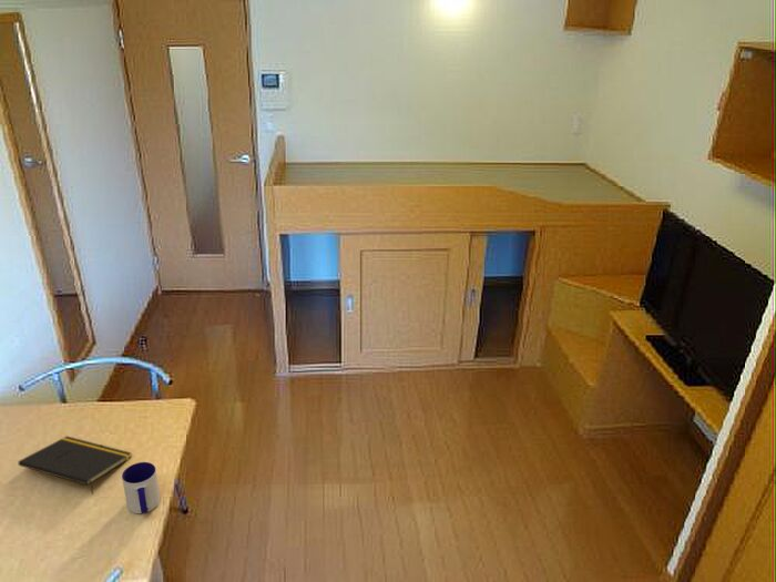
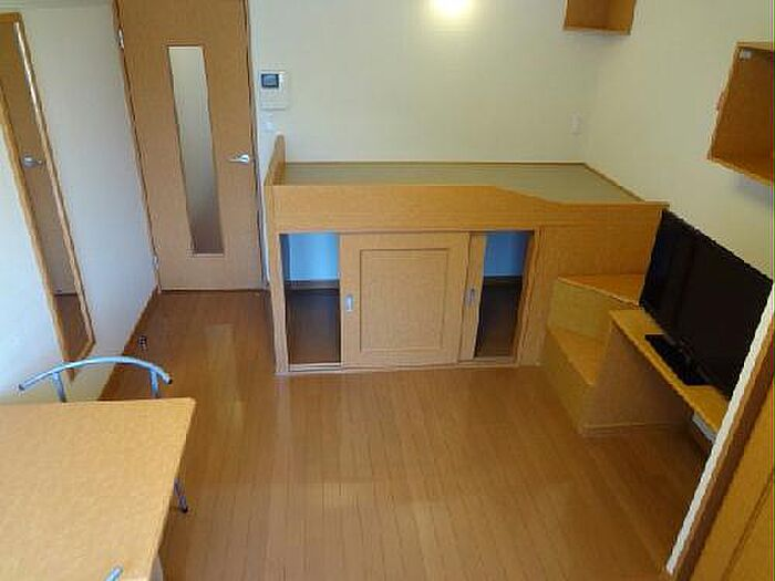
- notepad (76, 459)
- mug (142, 491)
